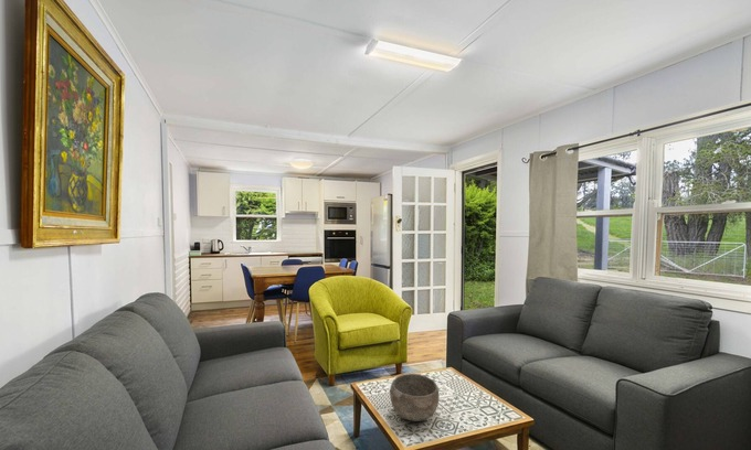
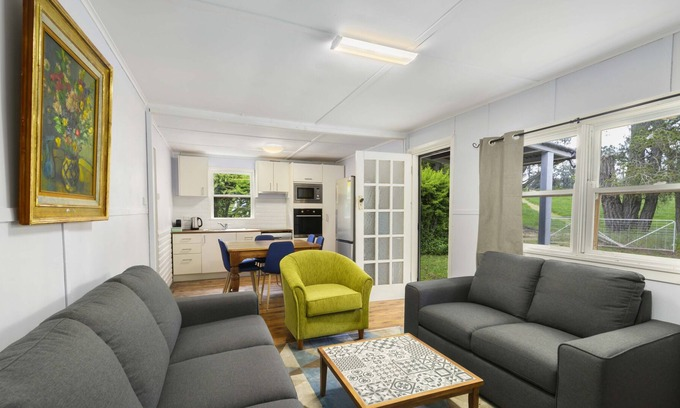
- bowl (413, 398)
